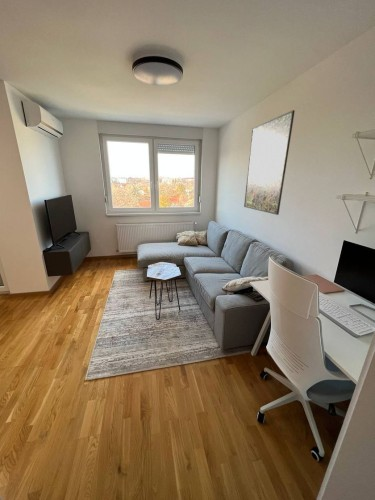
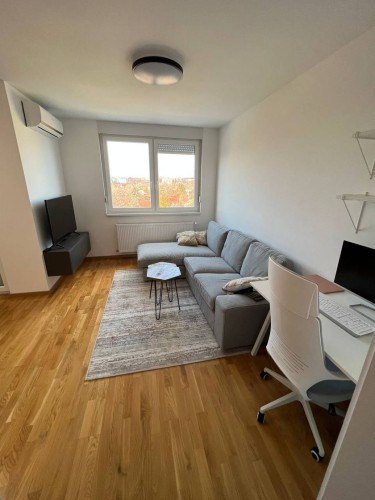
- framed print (264, 168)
